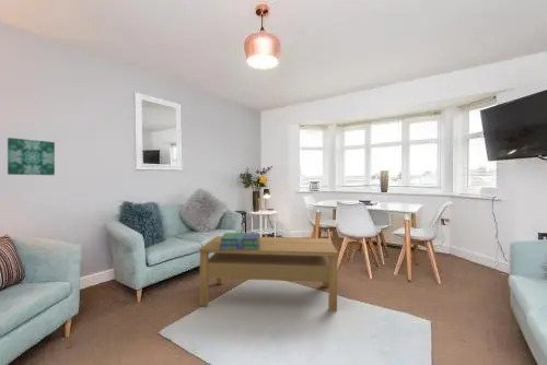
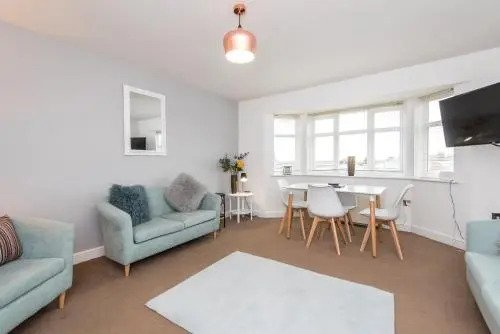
- stack of books (241, 239)
- wall art (32, 157)
- coffee table (269, 269)
